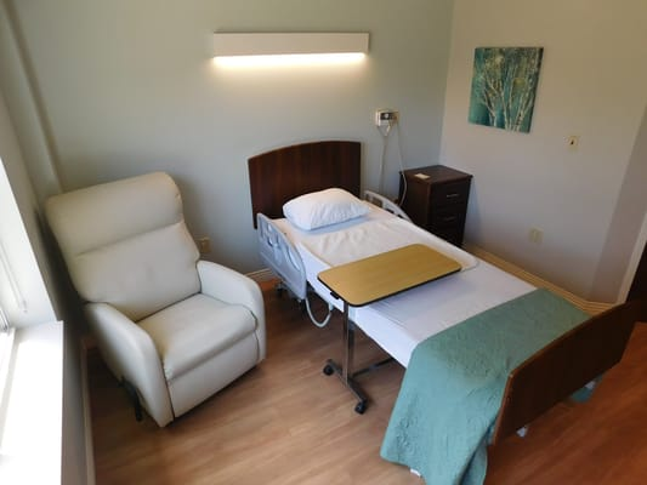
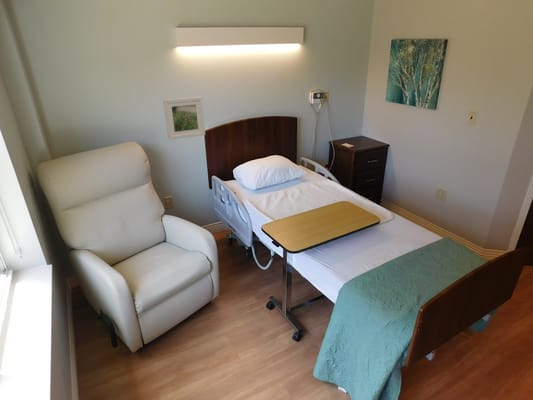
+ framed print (185, 118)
